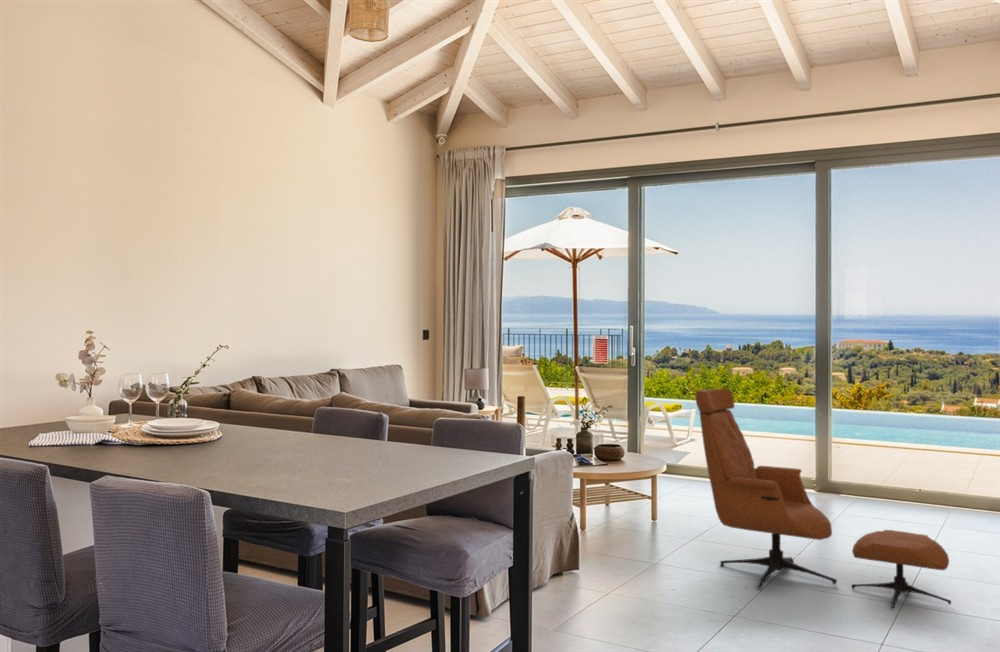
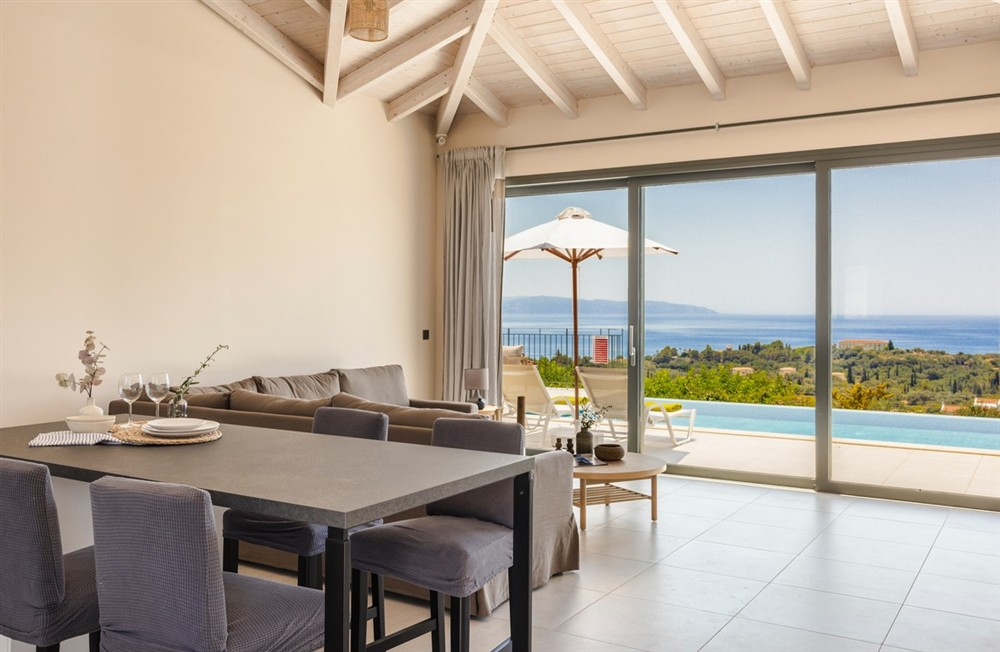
- lounge chair (804, 488)
